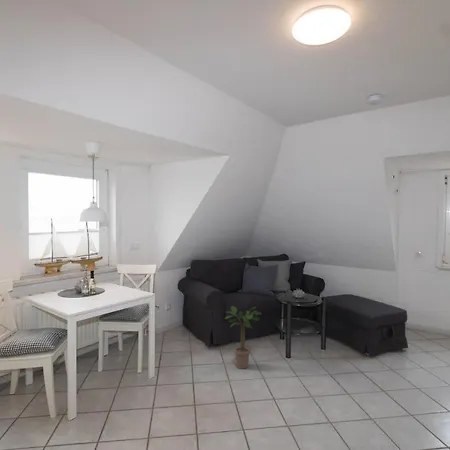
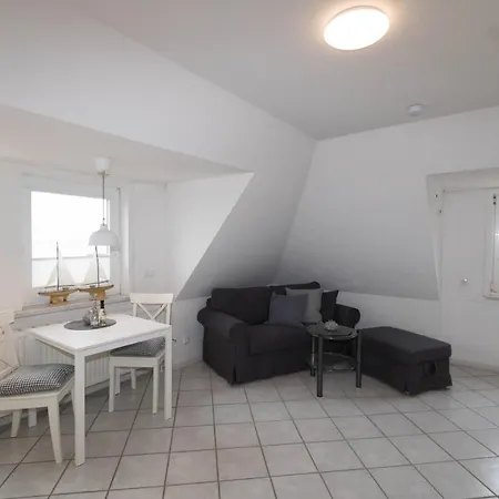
- potted plant (244, 334)
